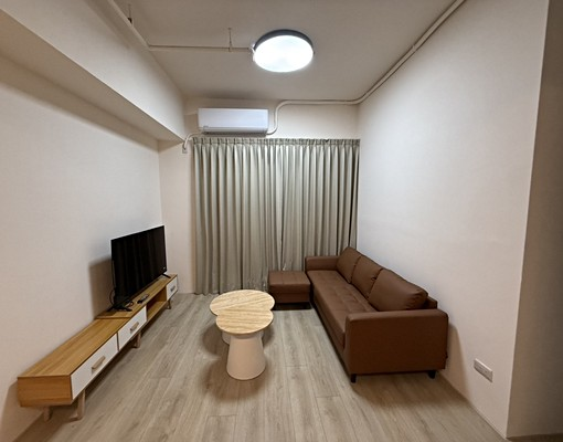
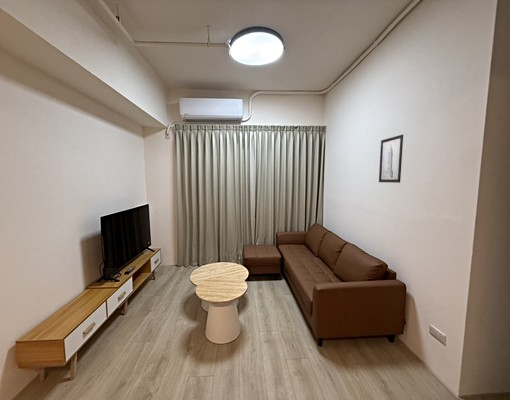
+ wall art (390, 160)
